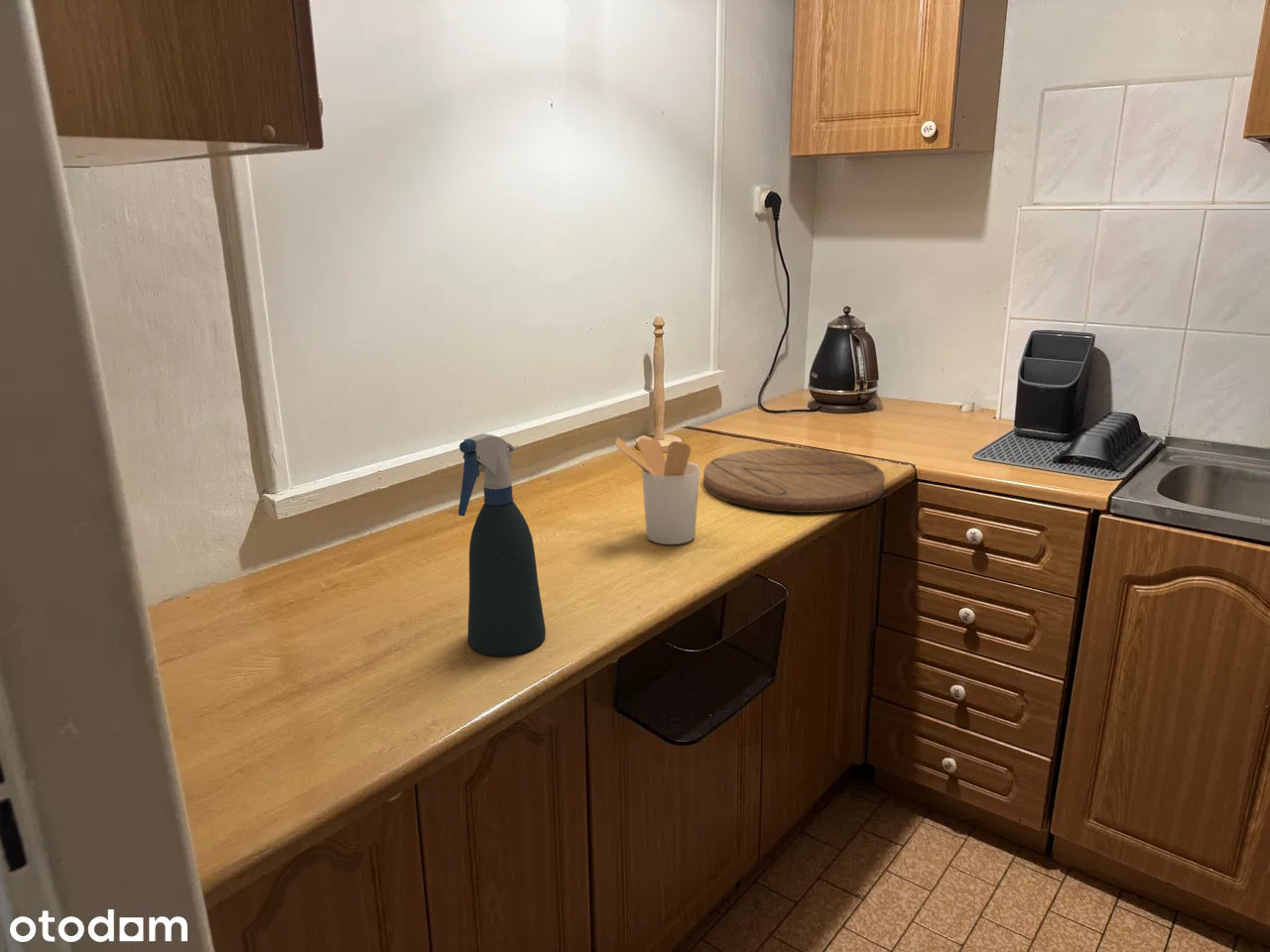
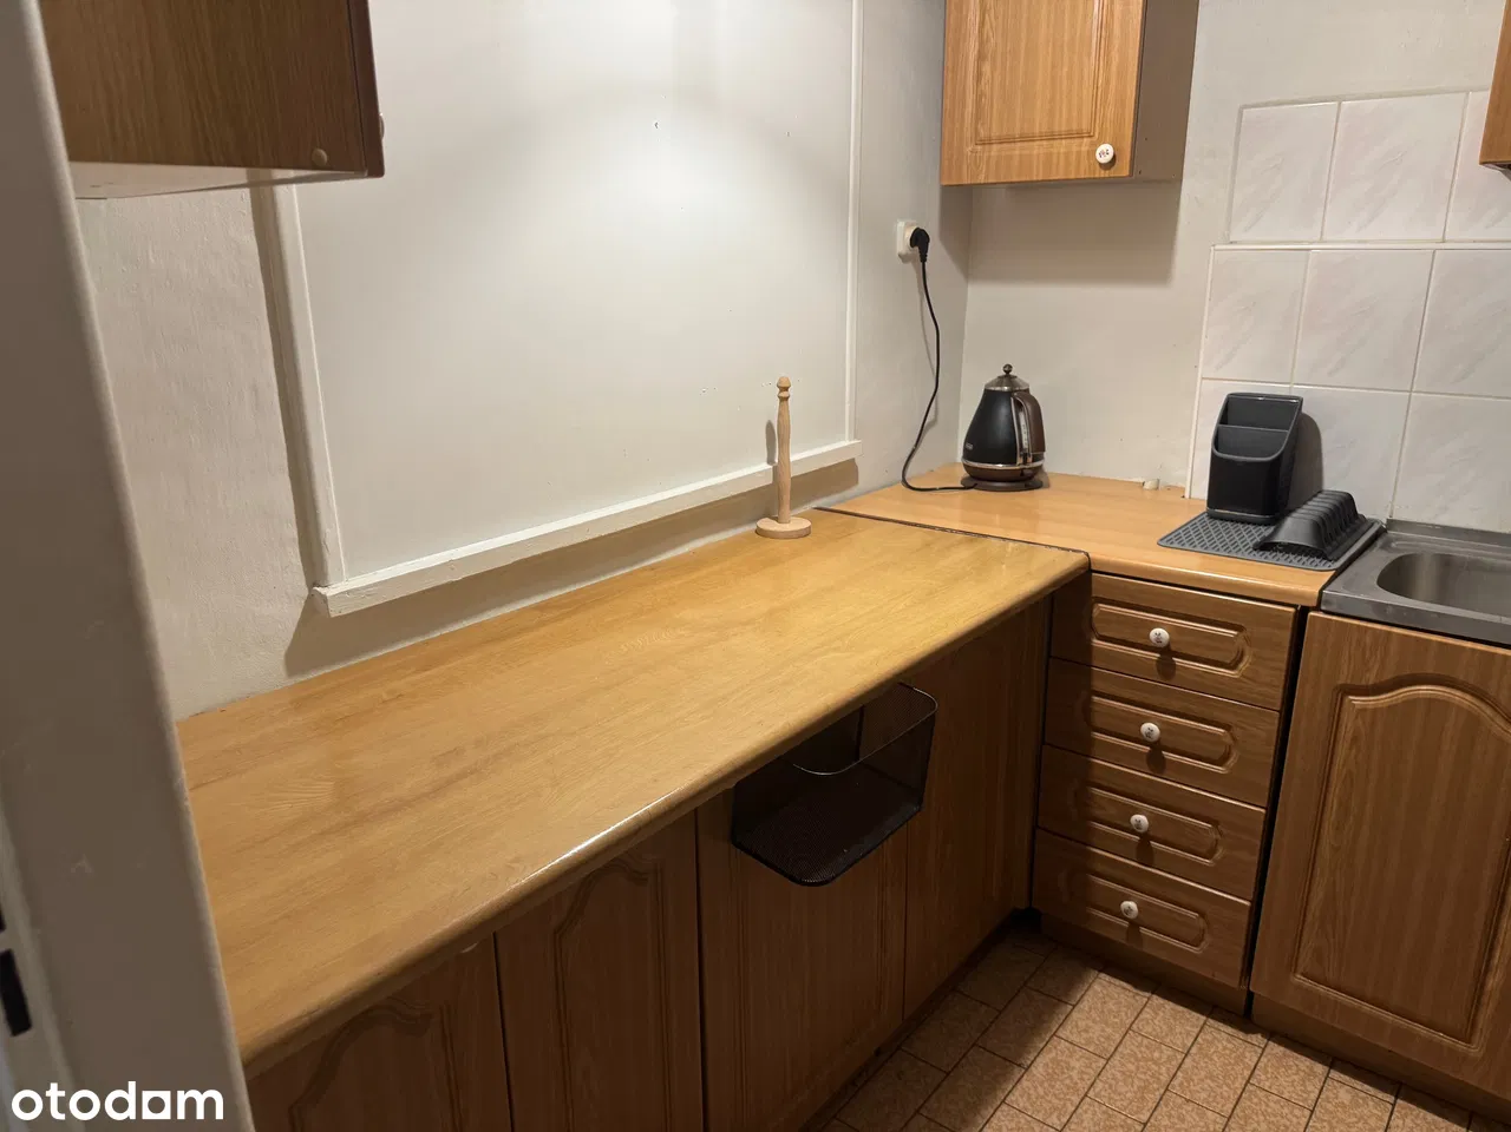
- utensil holder (656, 487)
- cutting board (792, 477)
- spray bottle (501, 538)
